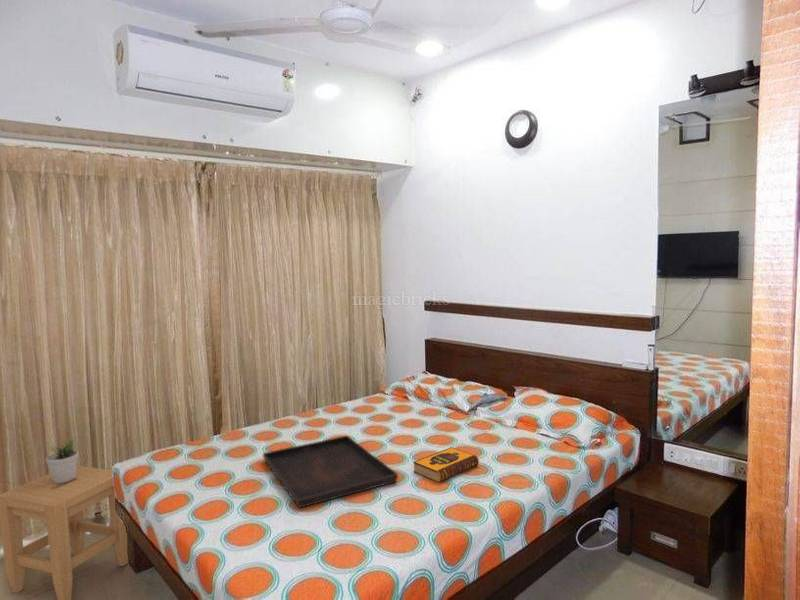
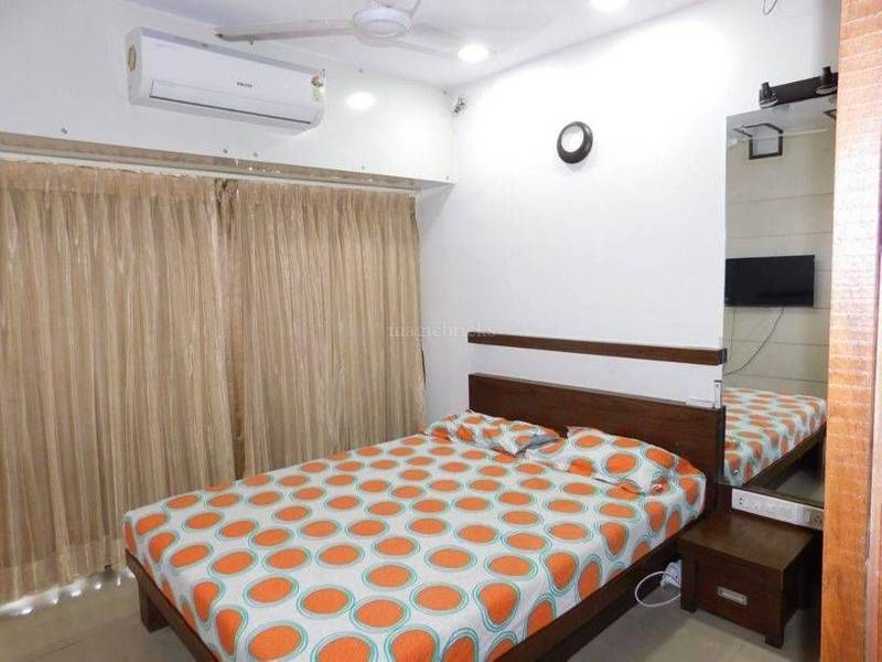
- potted plant (62, 458)
- serving tray (326, 466)
- hardback book (446, 464)
- stool (68, 530)
